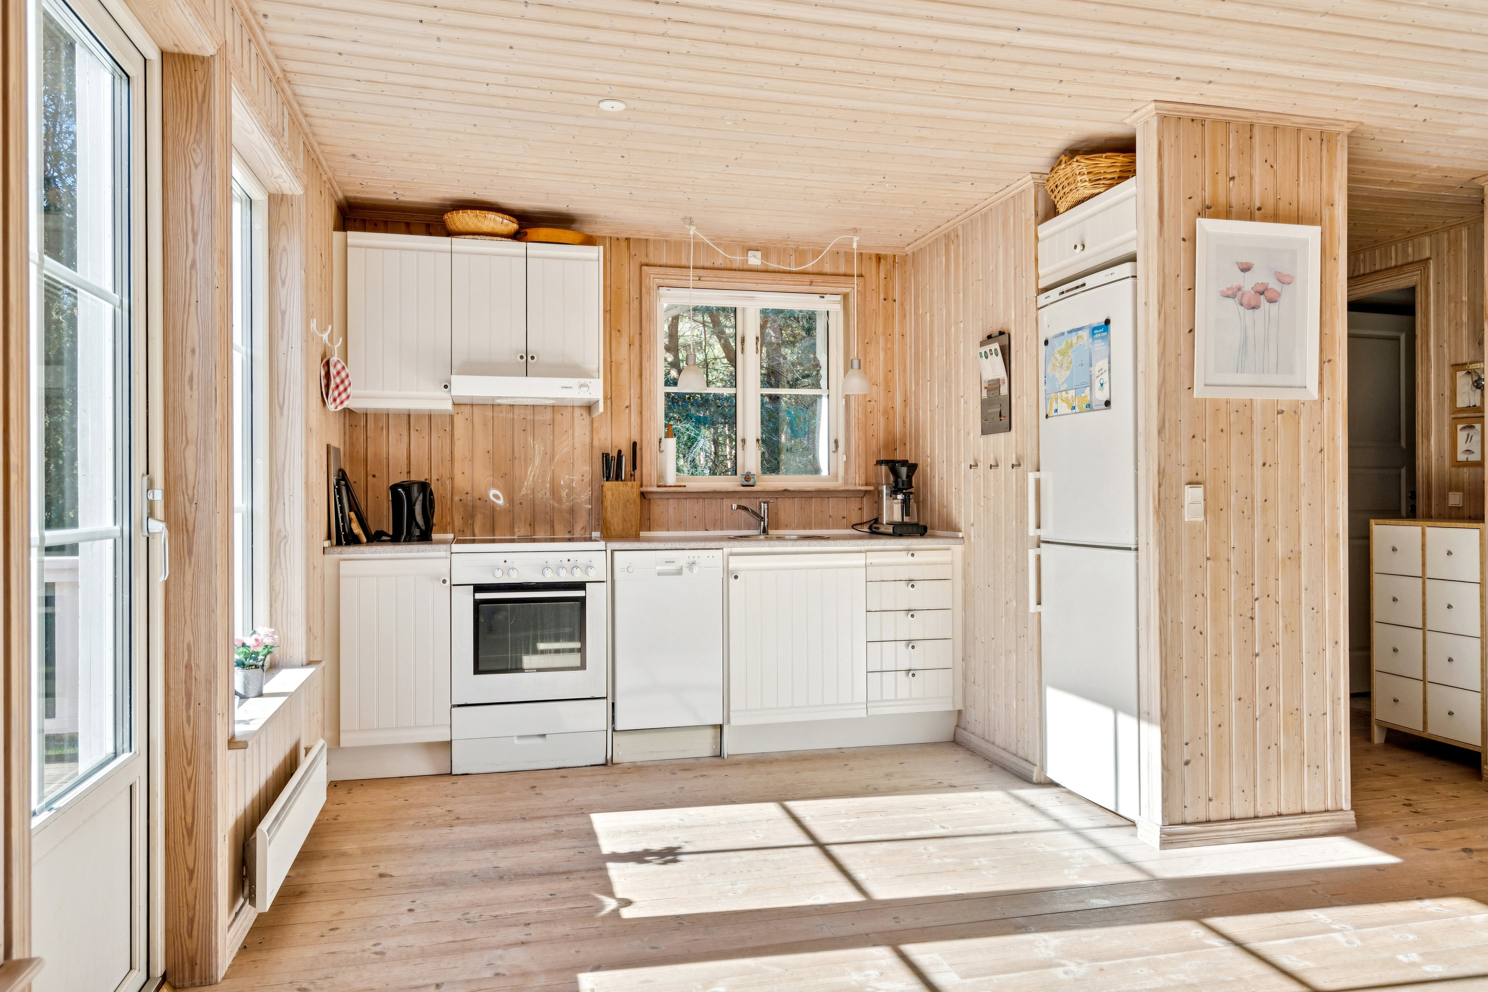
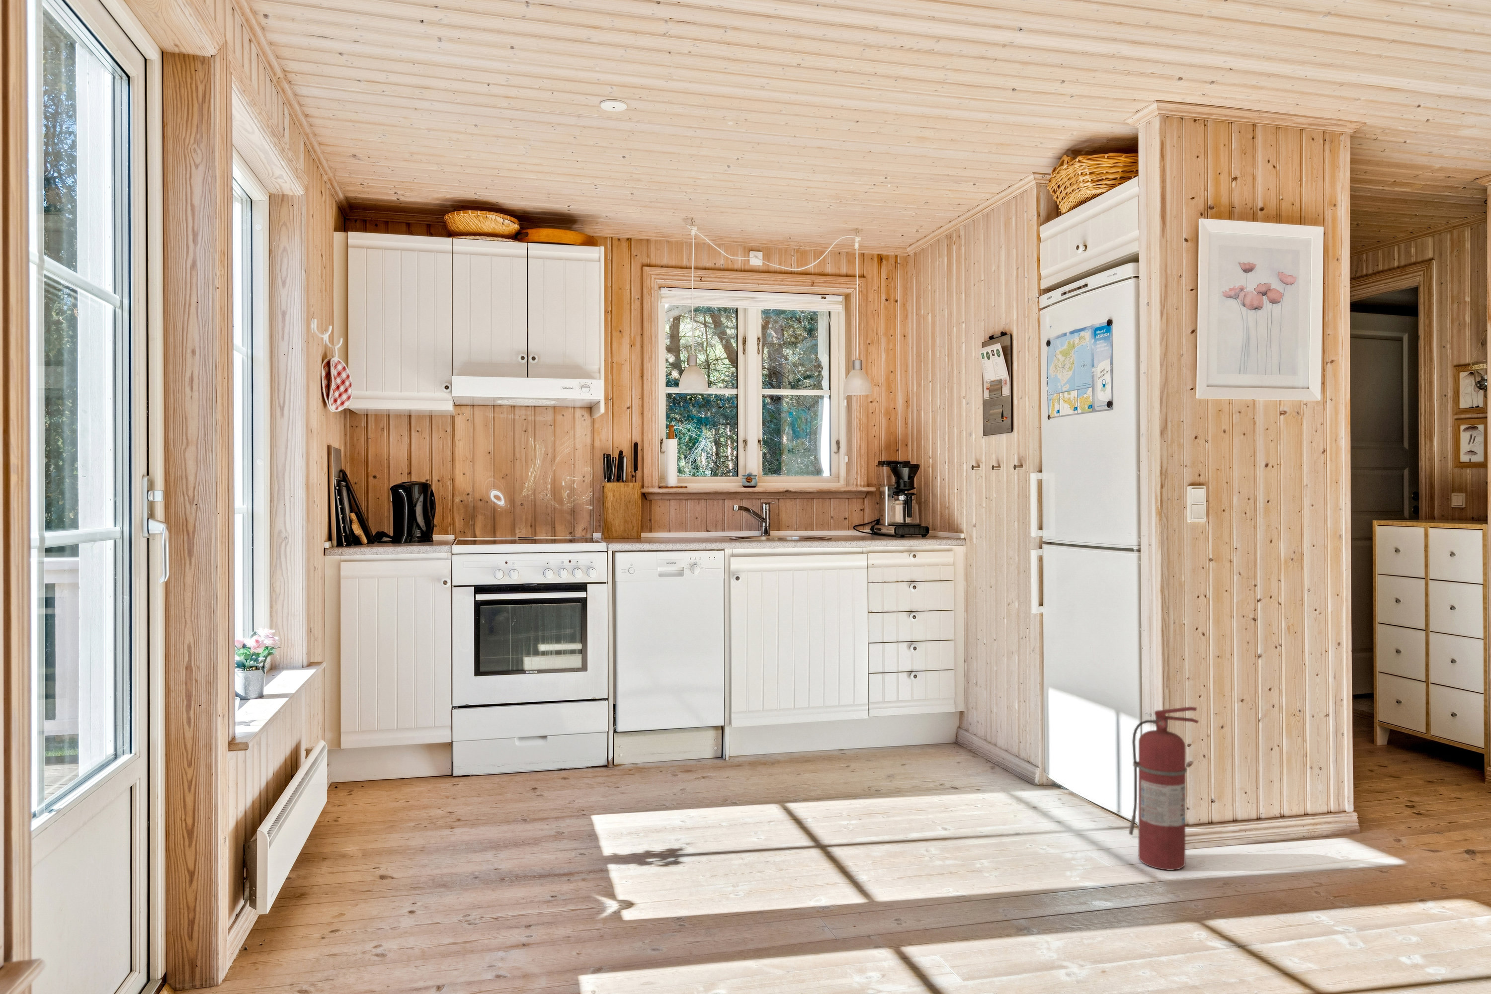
+ fire extinguisher (1163, 783)
